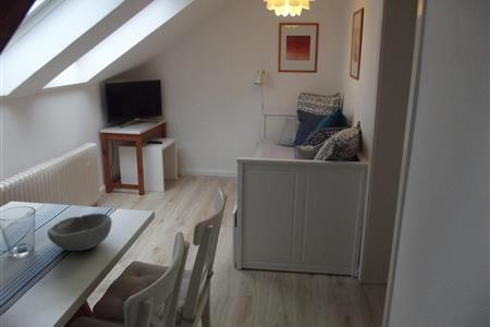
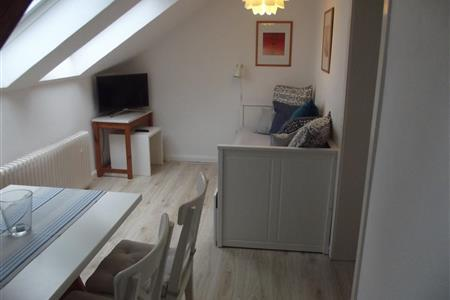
- bowl (81, 233)
